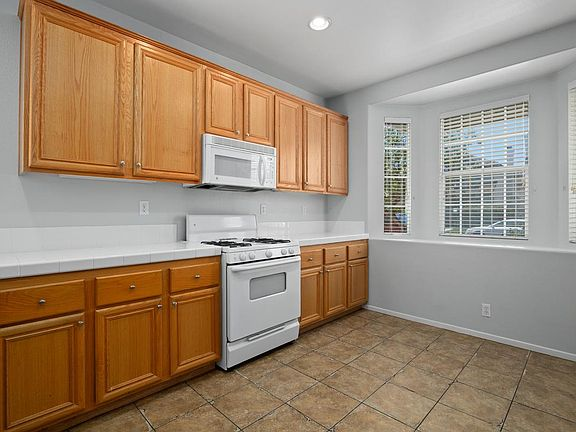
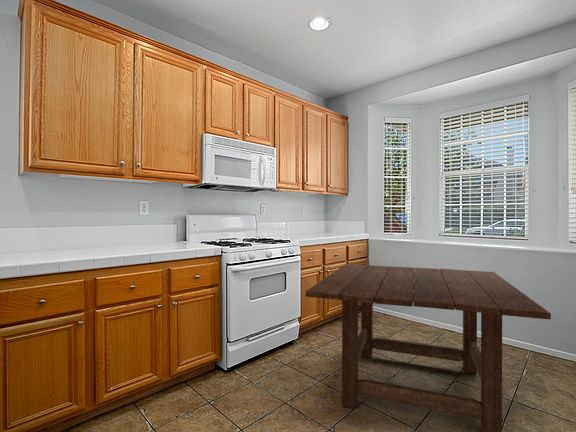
+ dining table (413, 342)
